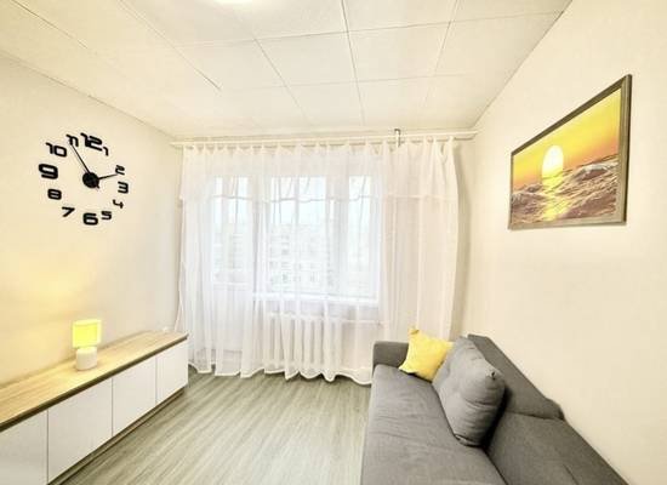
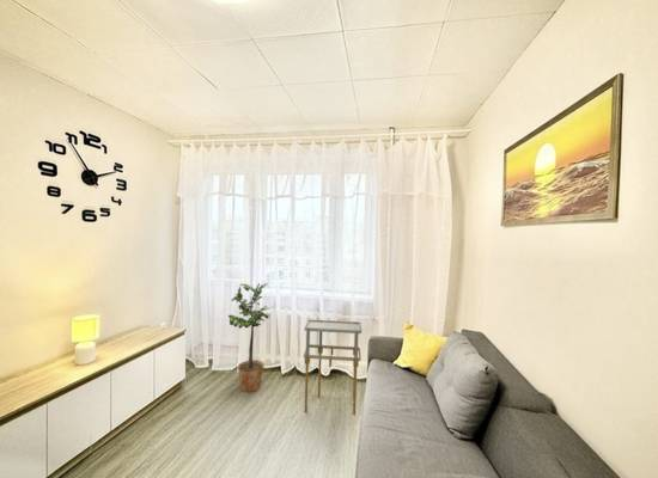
+ shelving unit (330, 364)
+ potted plant (252, 335)
